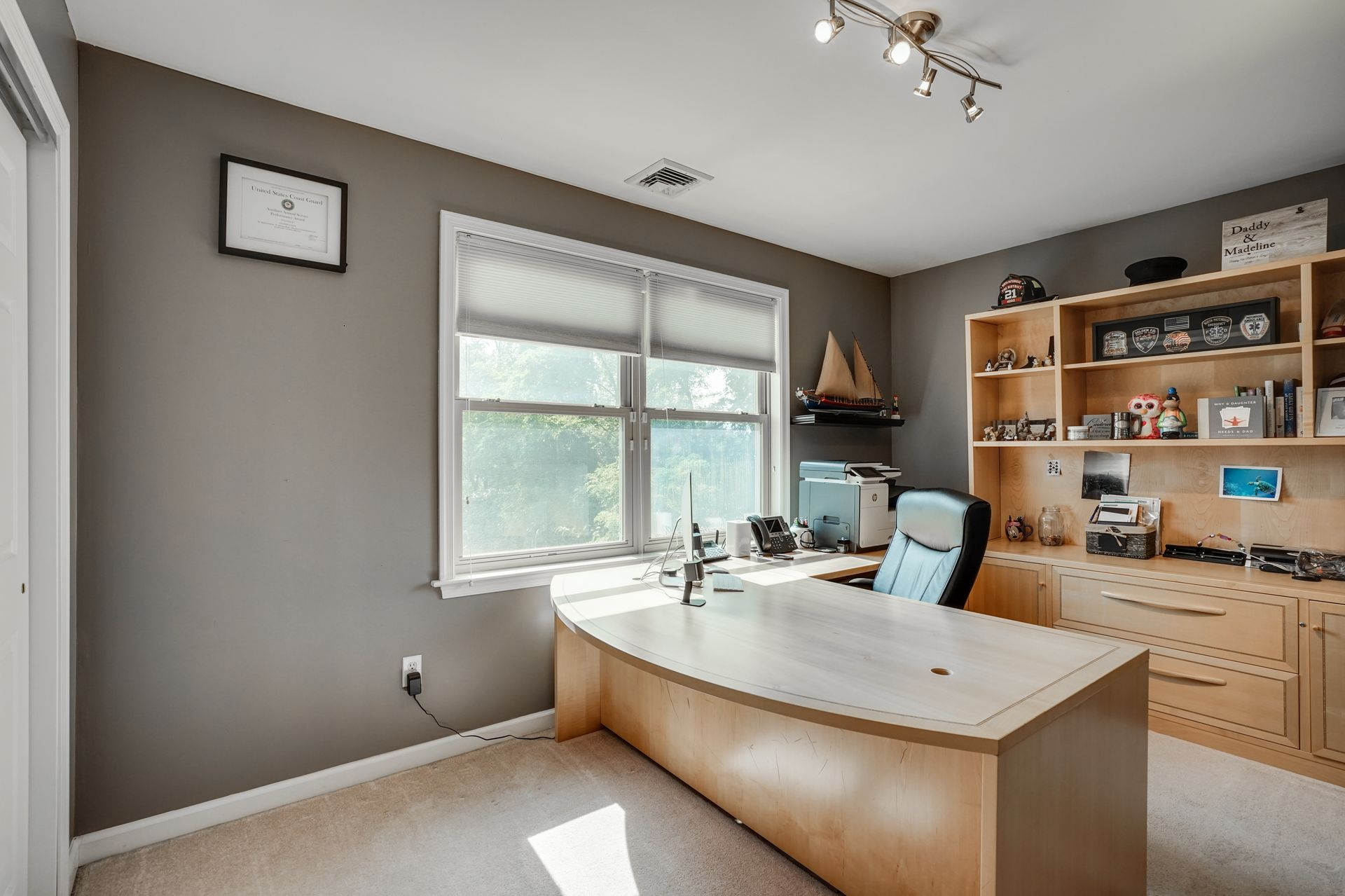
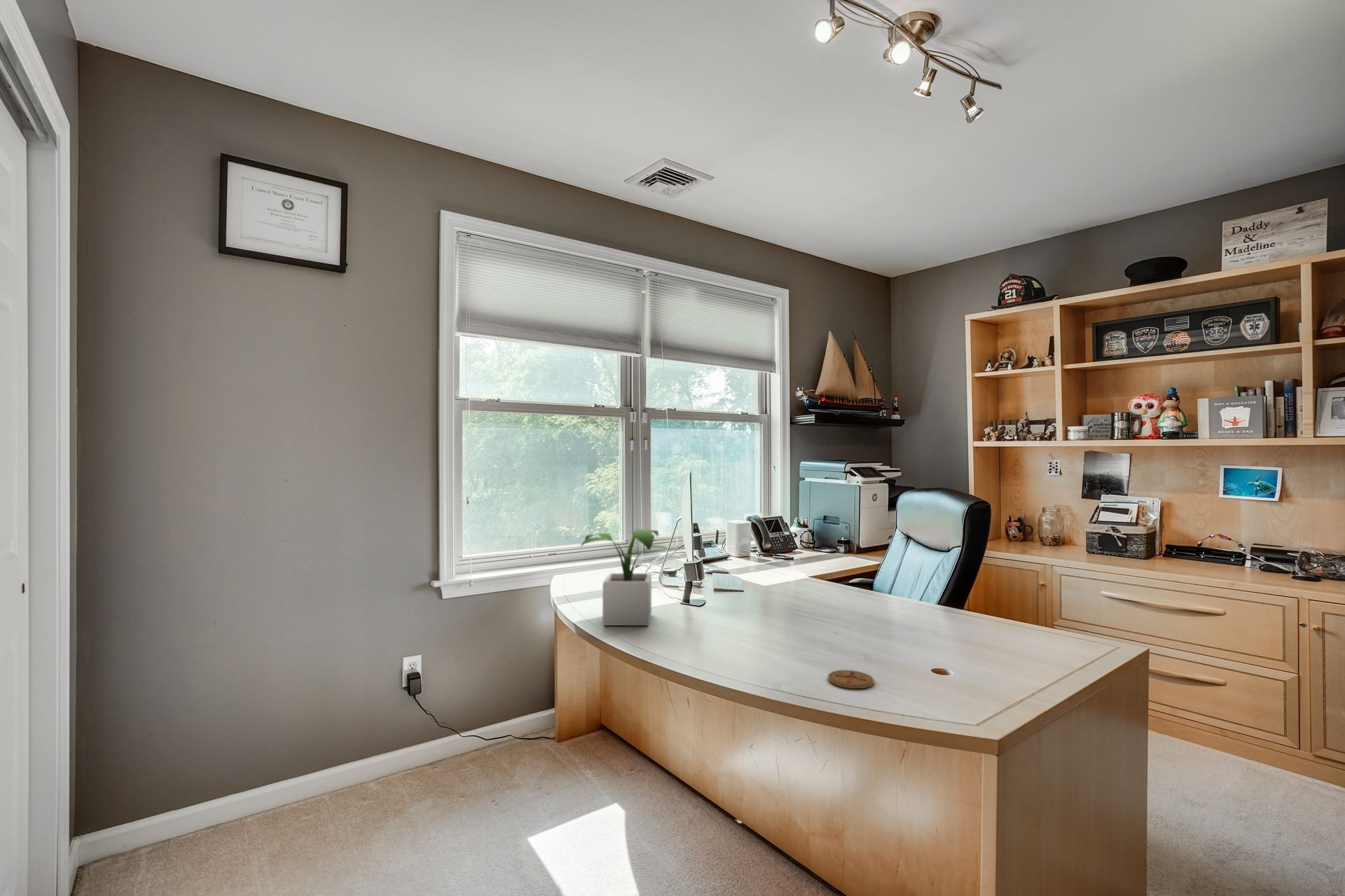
+ coaster (850, 679)
+ potted plant (626, 574)
